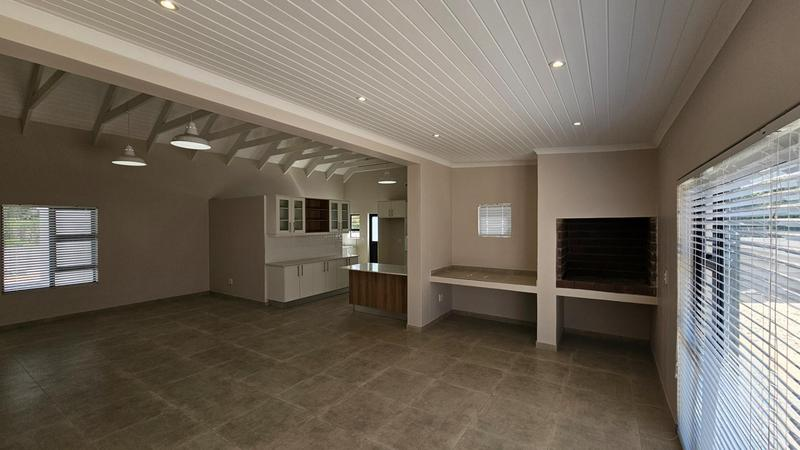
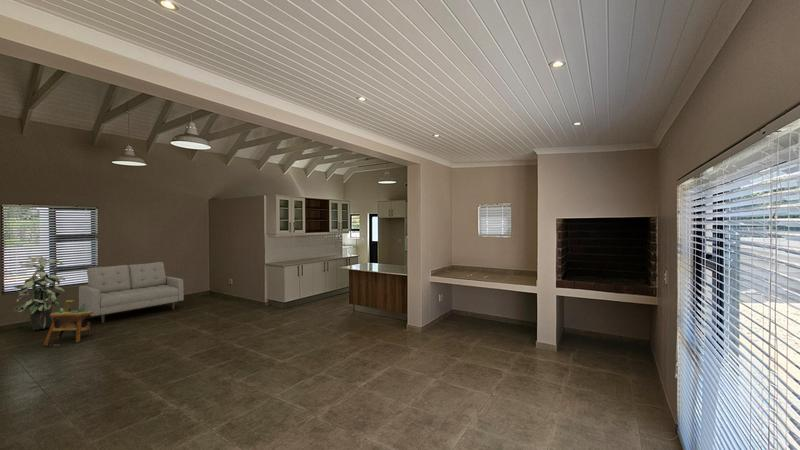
+ side table (69, 320)
+ sofa (134, 289)
+ indoor plant (38, 291)
